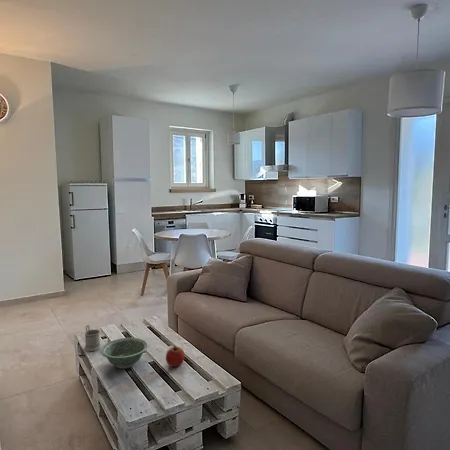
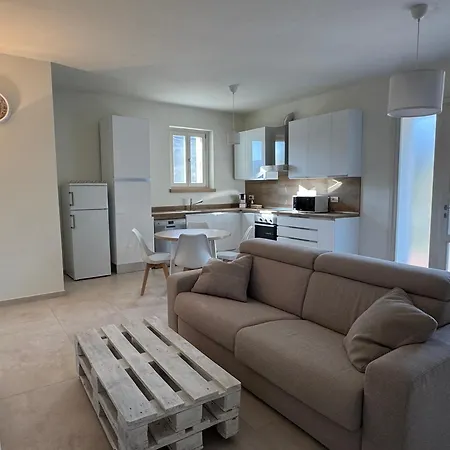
- bowl (125, 355)
- apple (175, 355)
- mug (91, 336)
